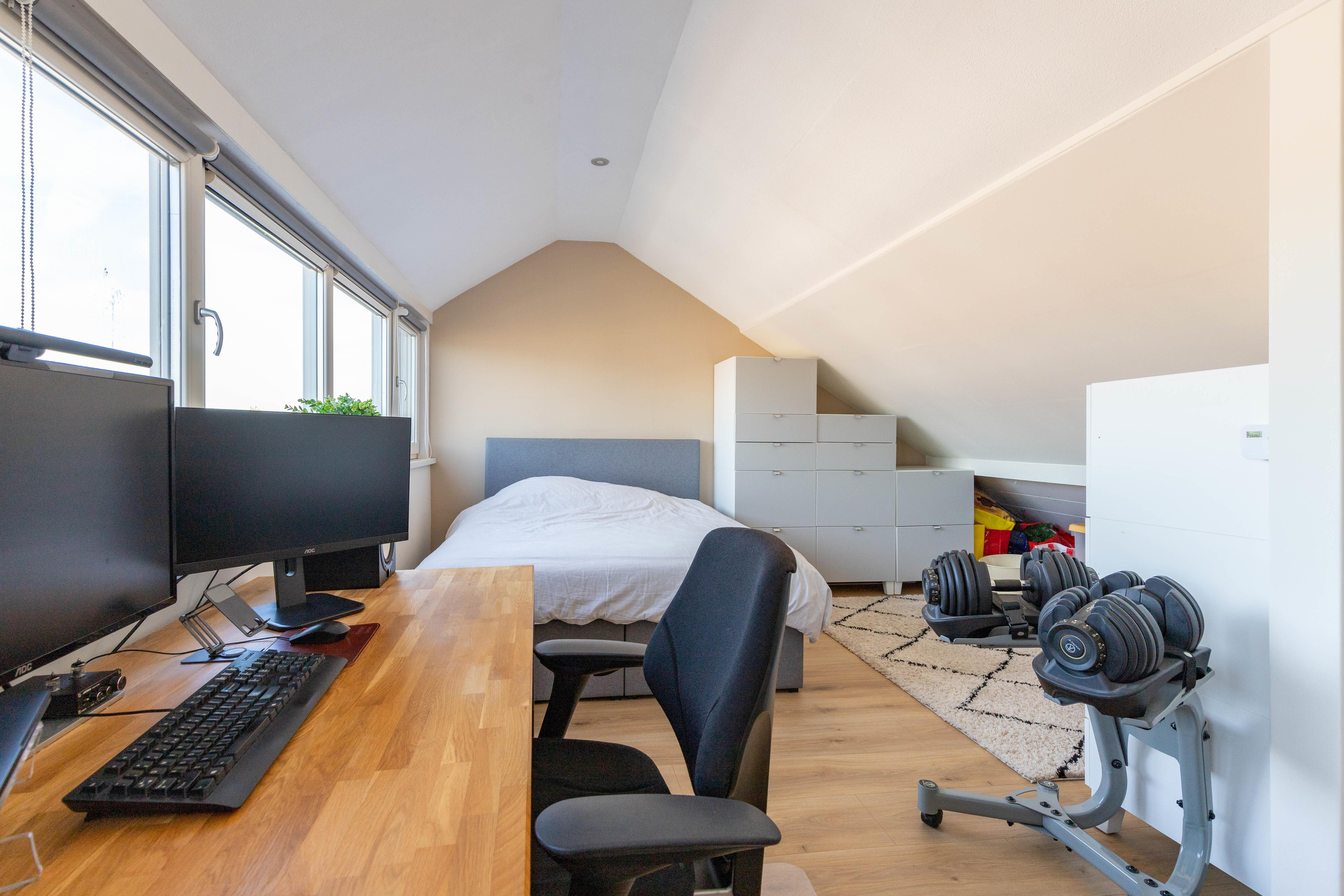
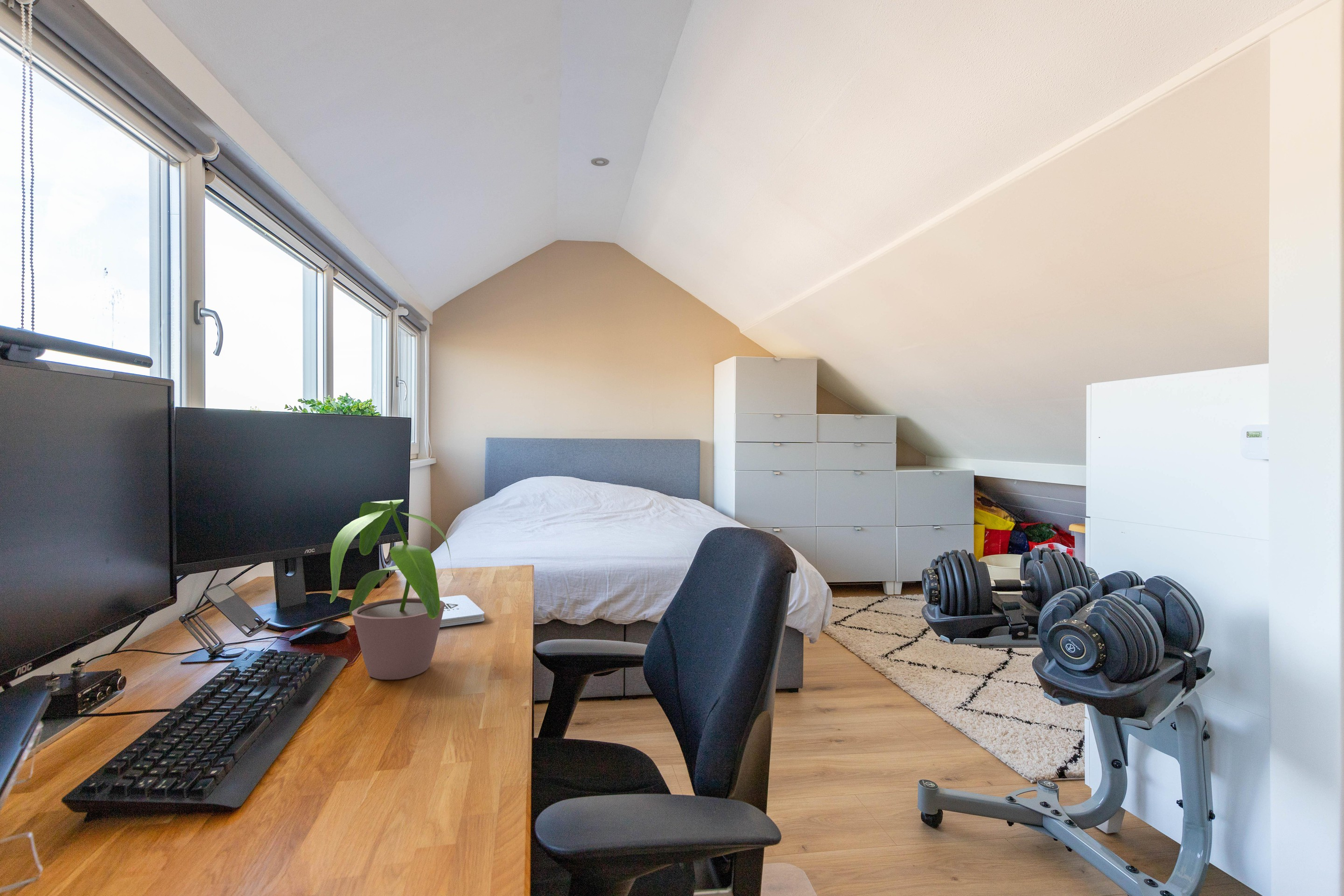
+ notepad (447, 610)
+ potted plant (405, 587)
